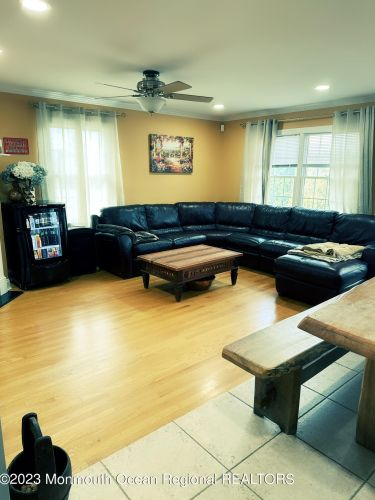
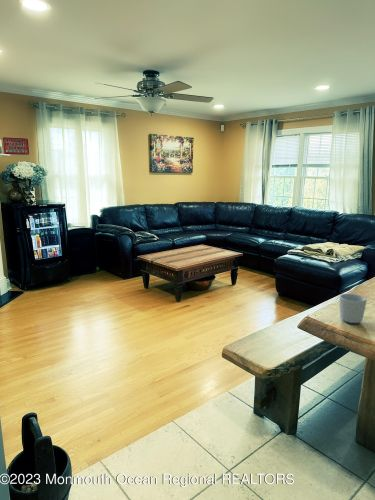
+ mug (352, 307)
